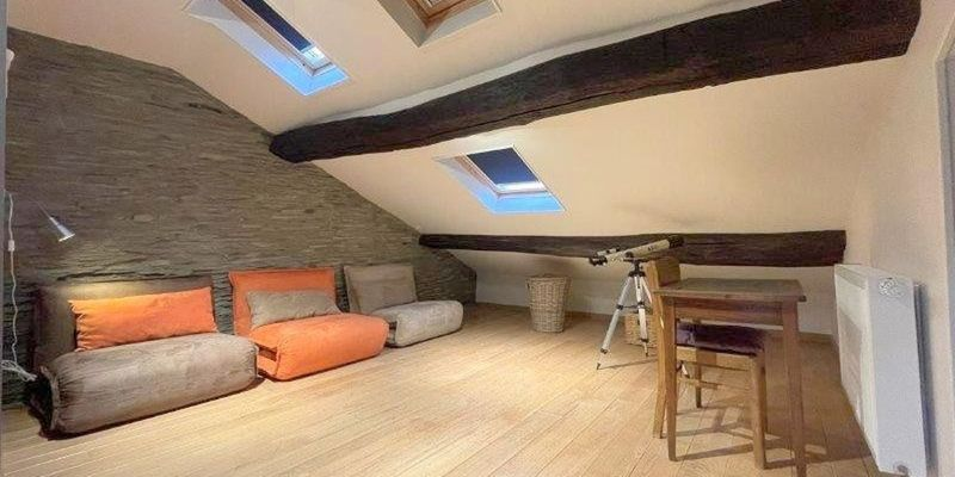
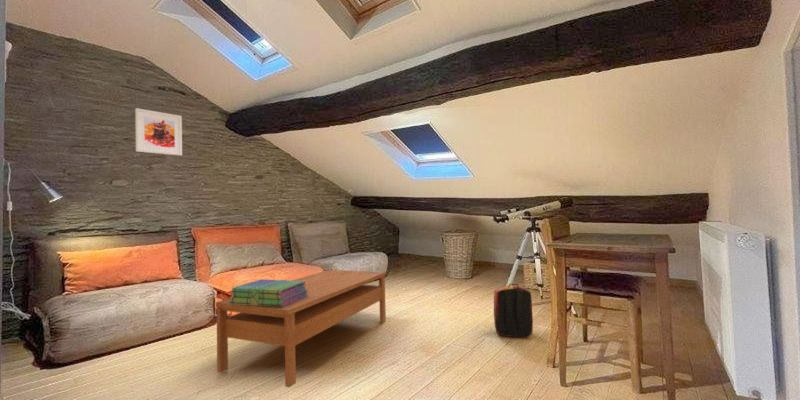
+ coffee table (314, 314)
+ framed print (159, 132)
+ stack of books (270, 291)
+ backpack (512, 308)
